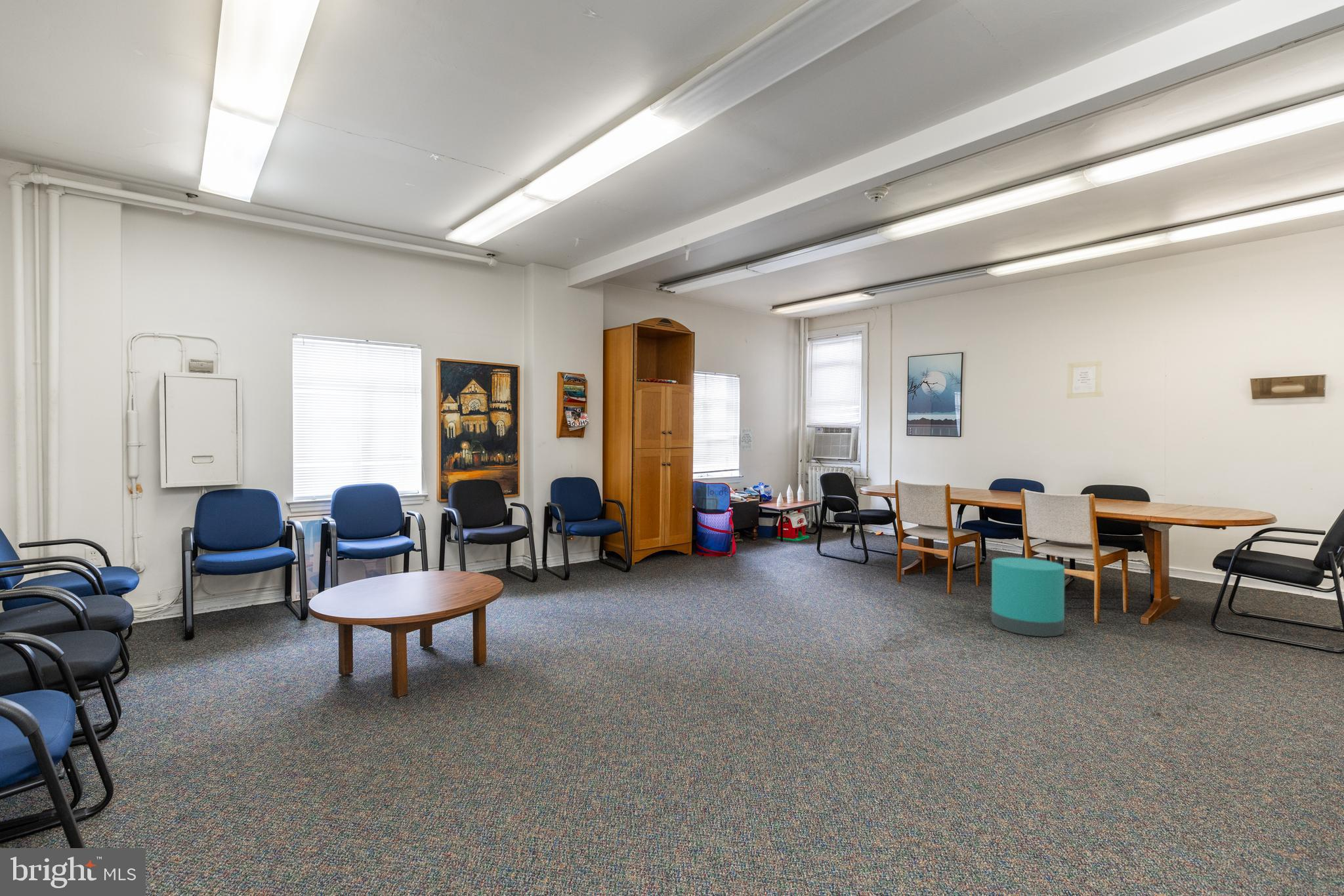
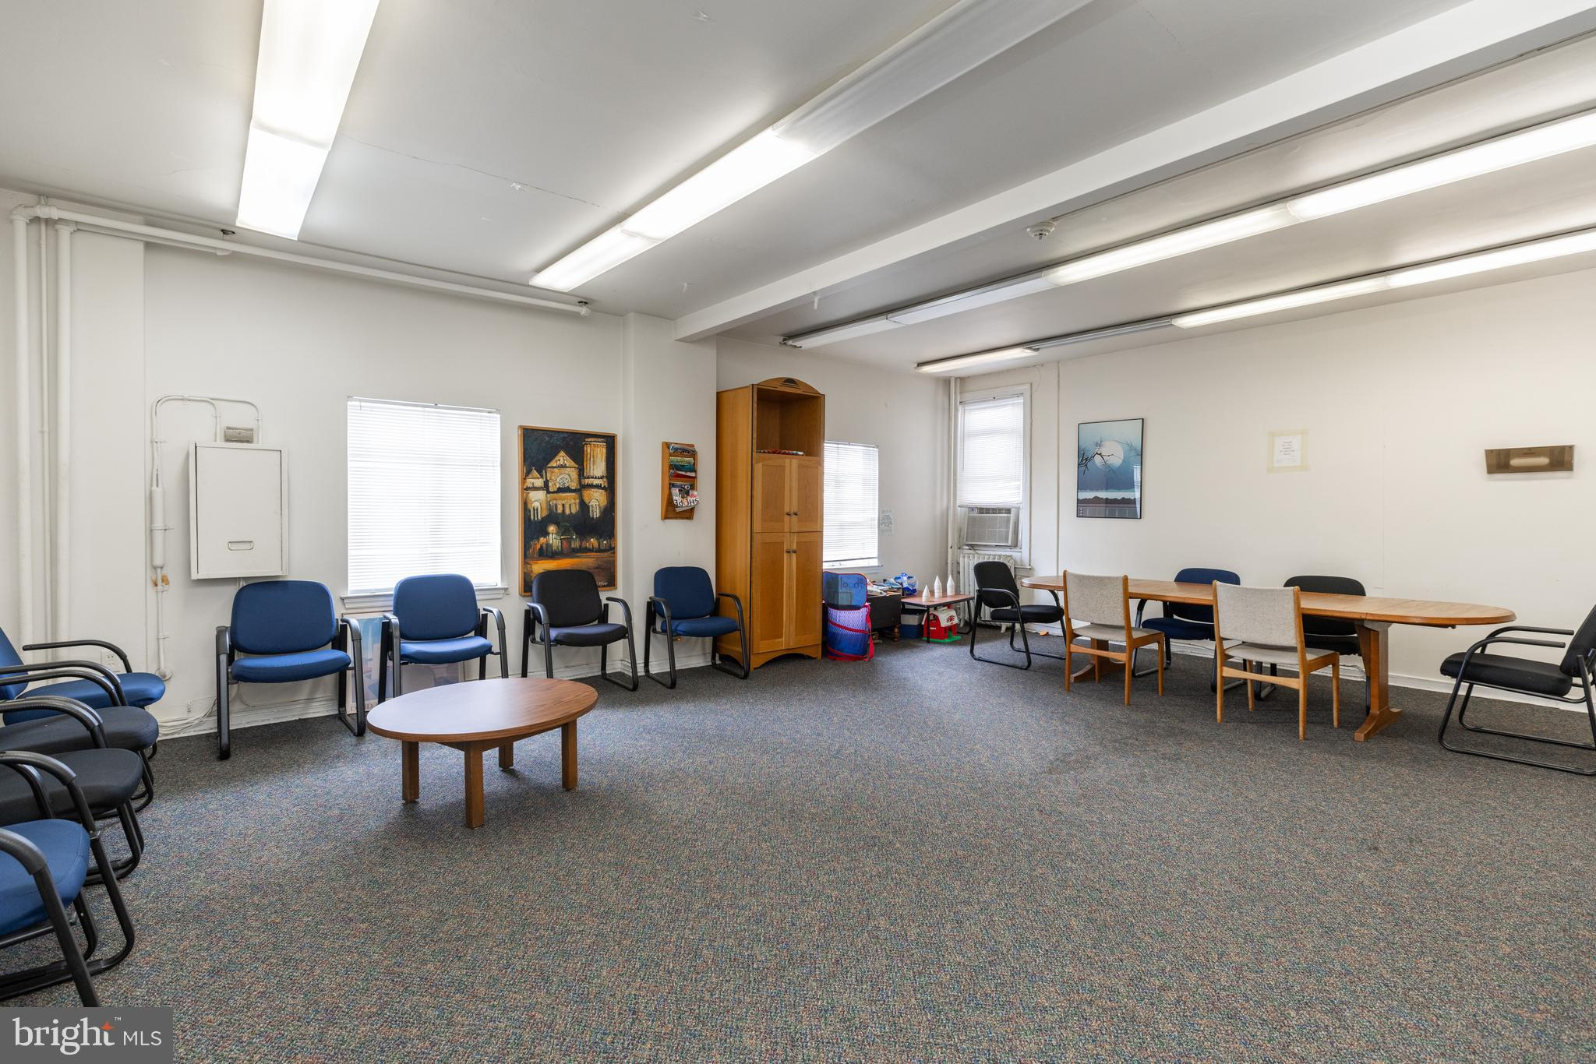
- trash can (1026, 594)
